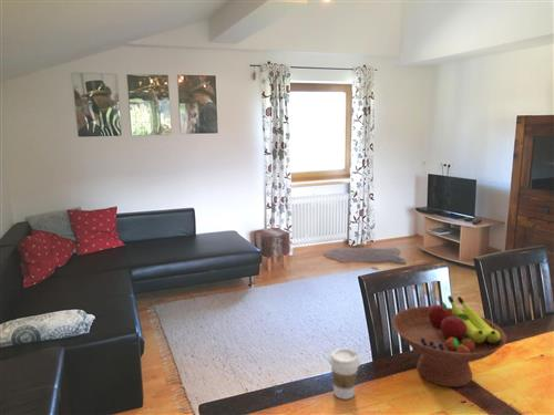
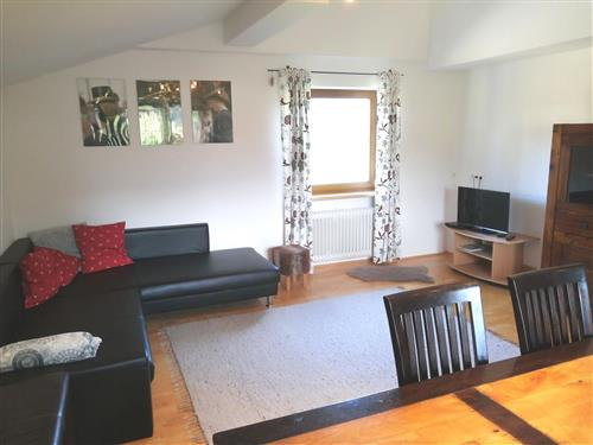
- coffee cup (343, 373)
- fruit bowl (445, 341)
